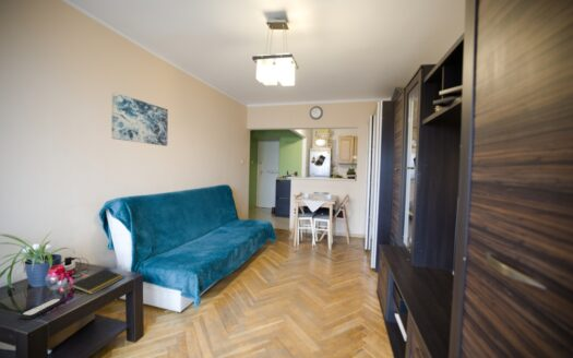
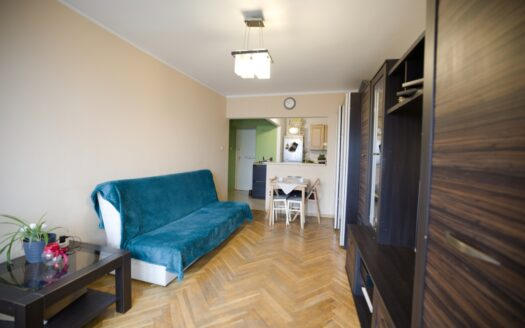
- remote control (43, 308)
- wall art (142, 122)
- notepad (98, 281)
